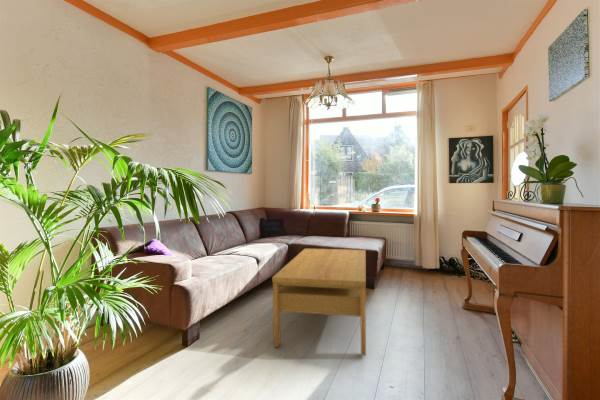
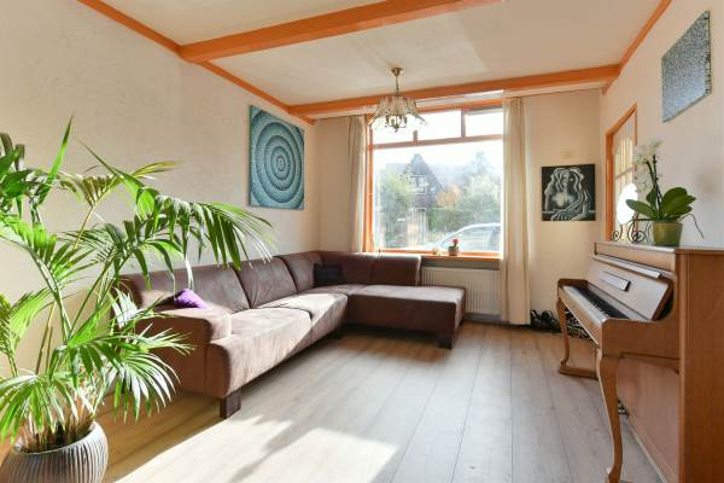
- coffee table (328, 289)
